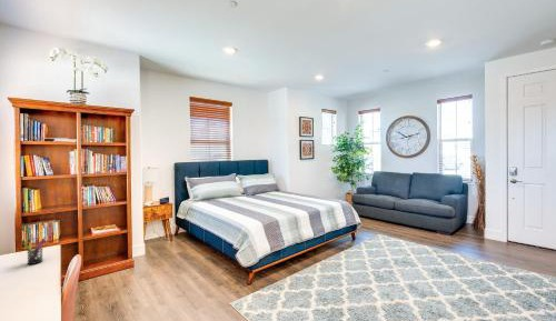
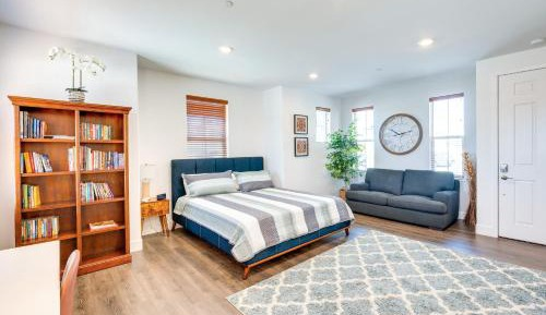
- pen holder (33, 250)
